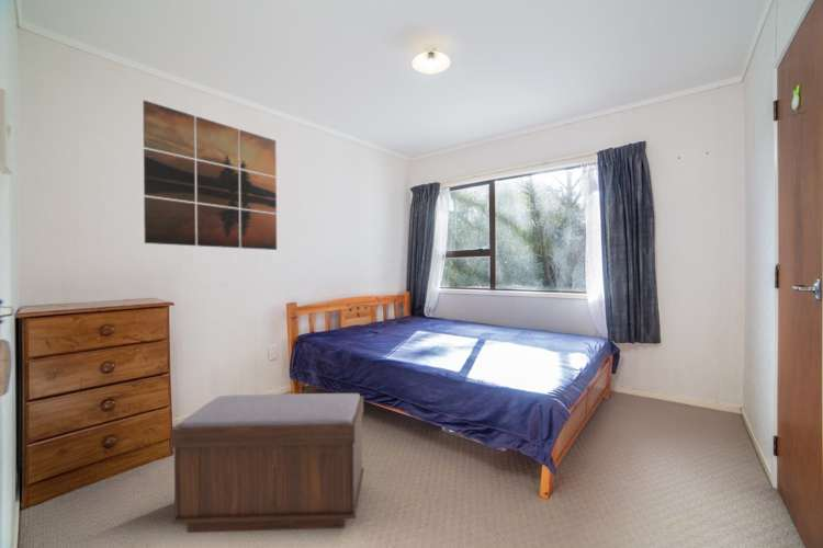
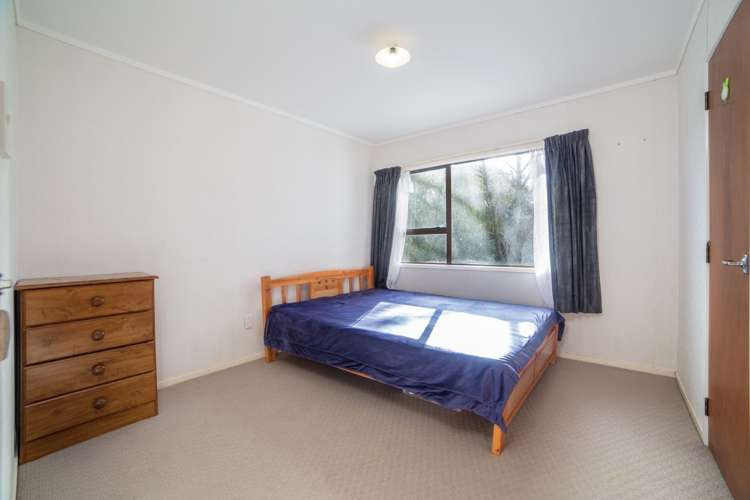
- wall art (218, 184)
- bench (279, 454)
